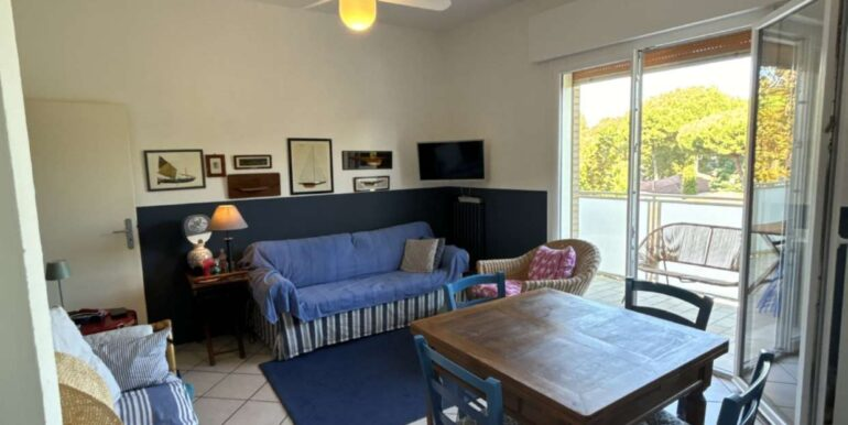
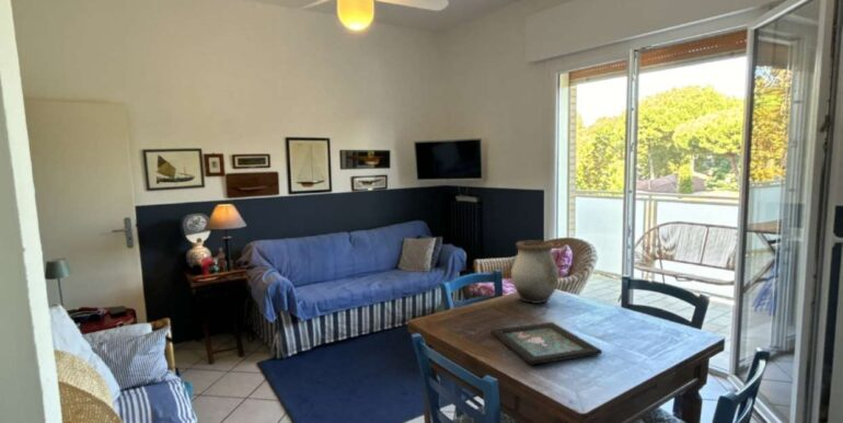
+ decorative tray (542, 341)
+ vase (534, 272)
